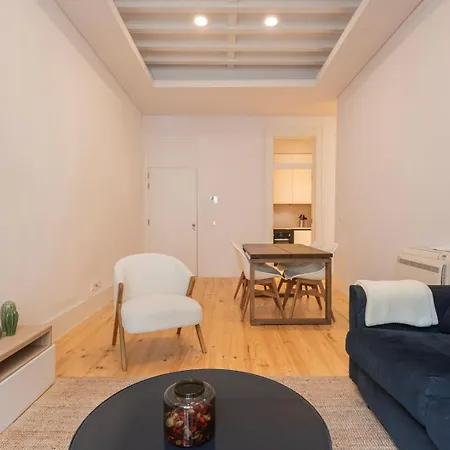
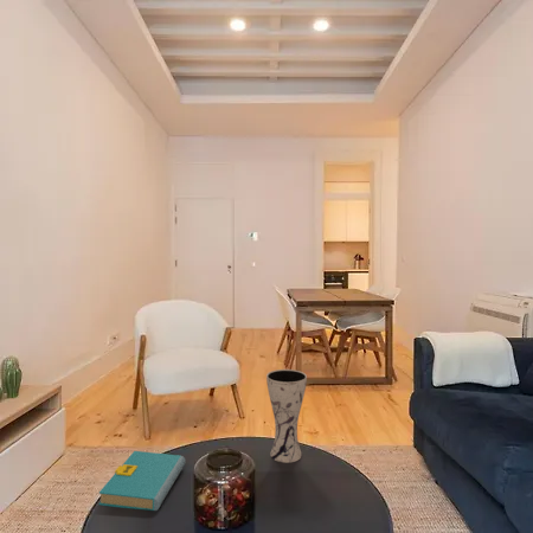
+ book (145, 477)
+ vase (285, 415)
